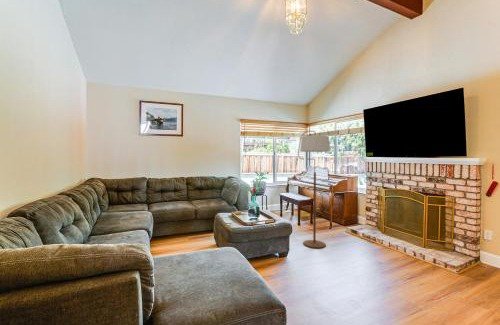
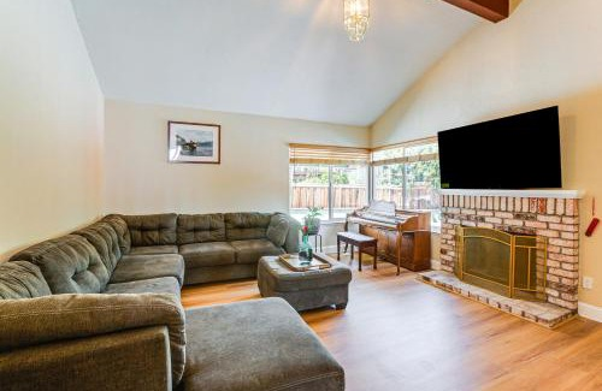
- floor lamp (314, 187)
